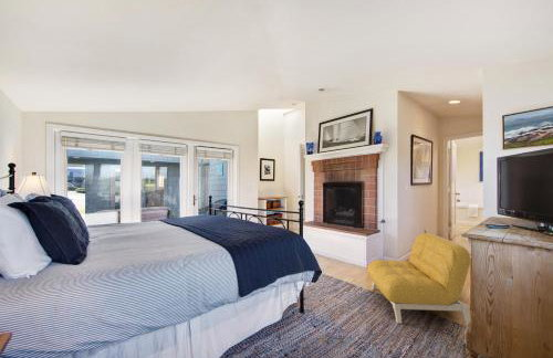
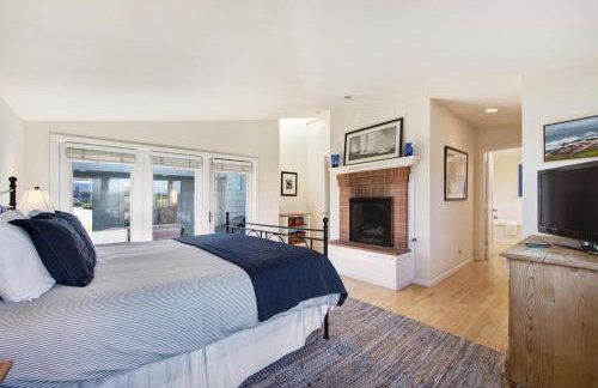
- armchair (413, 271)
